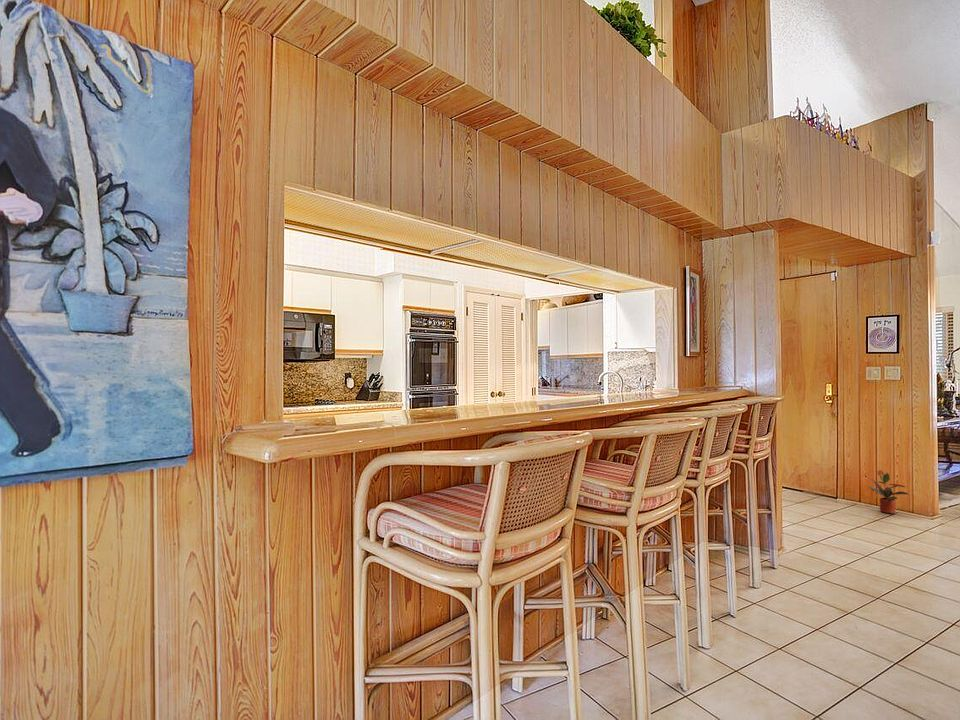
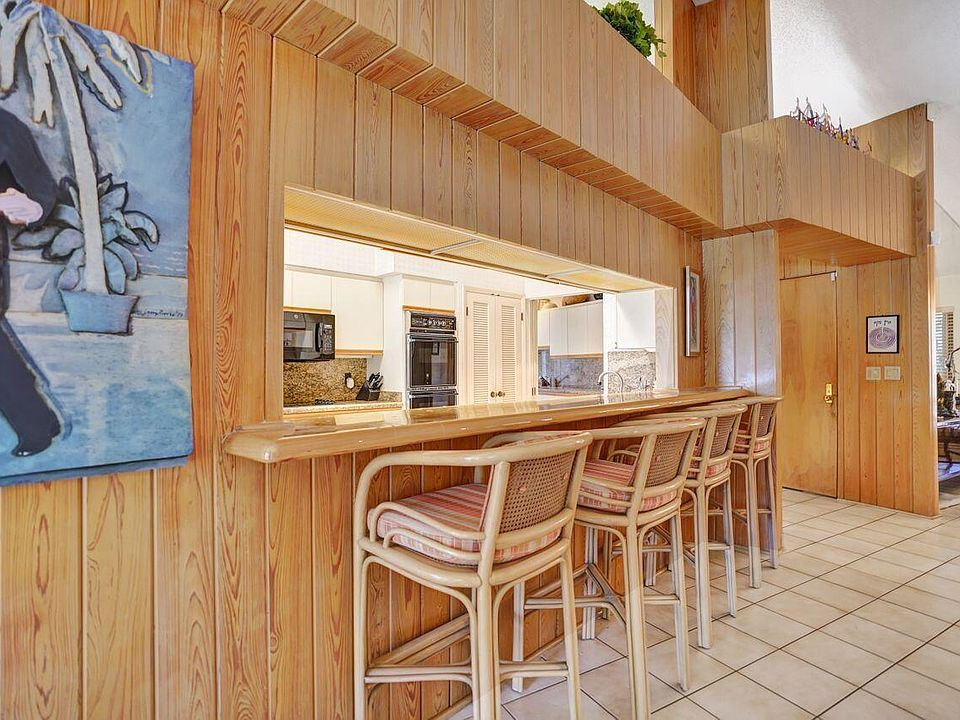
- potted plant (886, 492)
